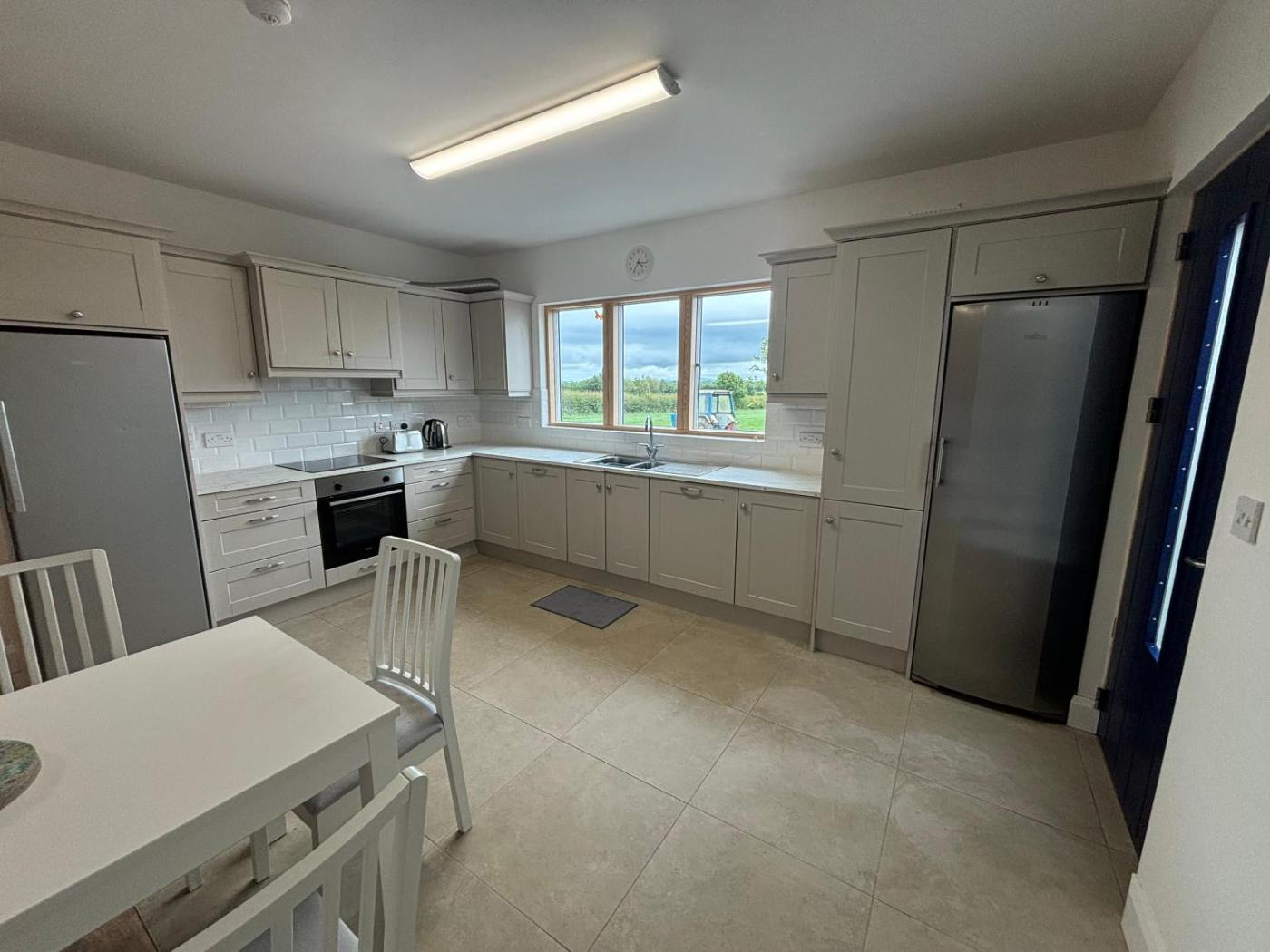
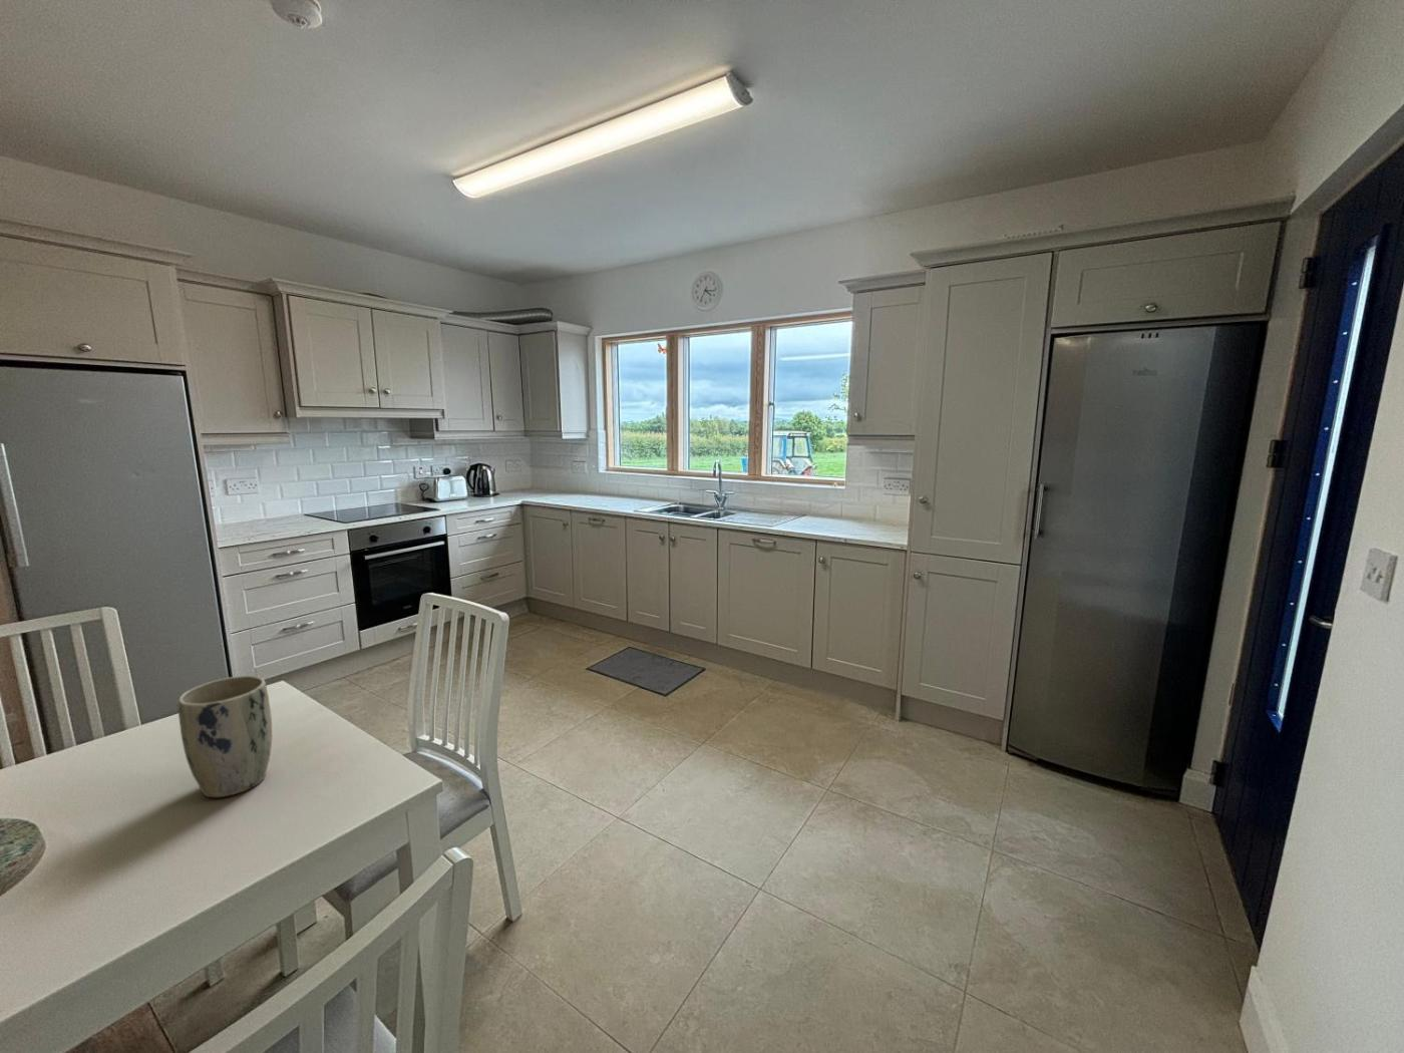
+ plant pot (229, 736)
